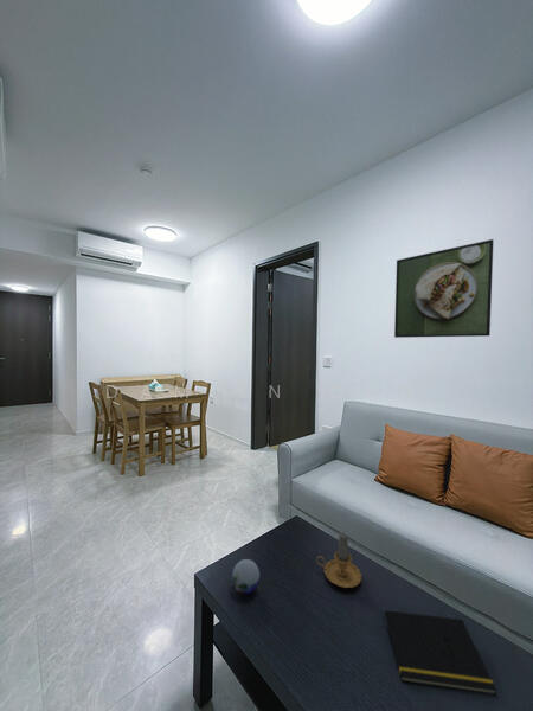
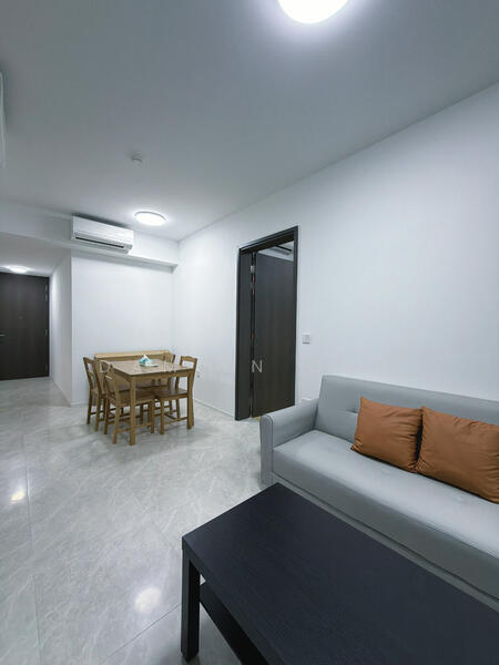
- decorative orb (245, 576)
- notepad (434, 647)
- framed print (438, 294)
- candle (338, 553)
